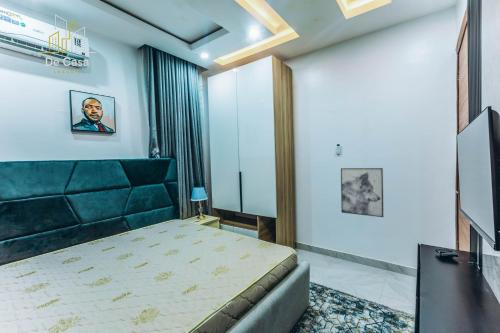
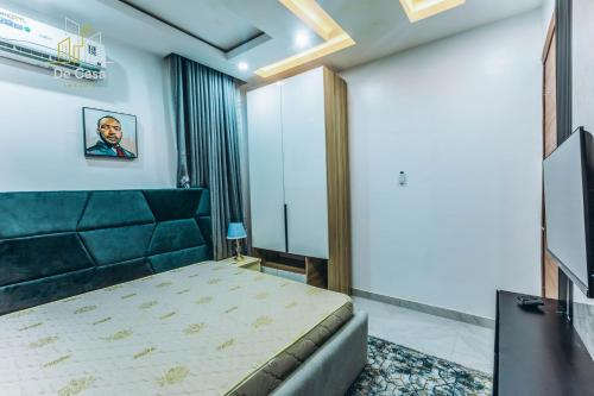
- wall art (361, 191)
